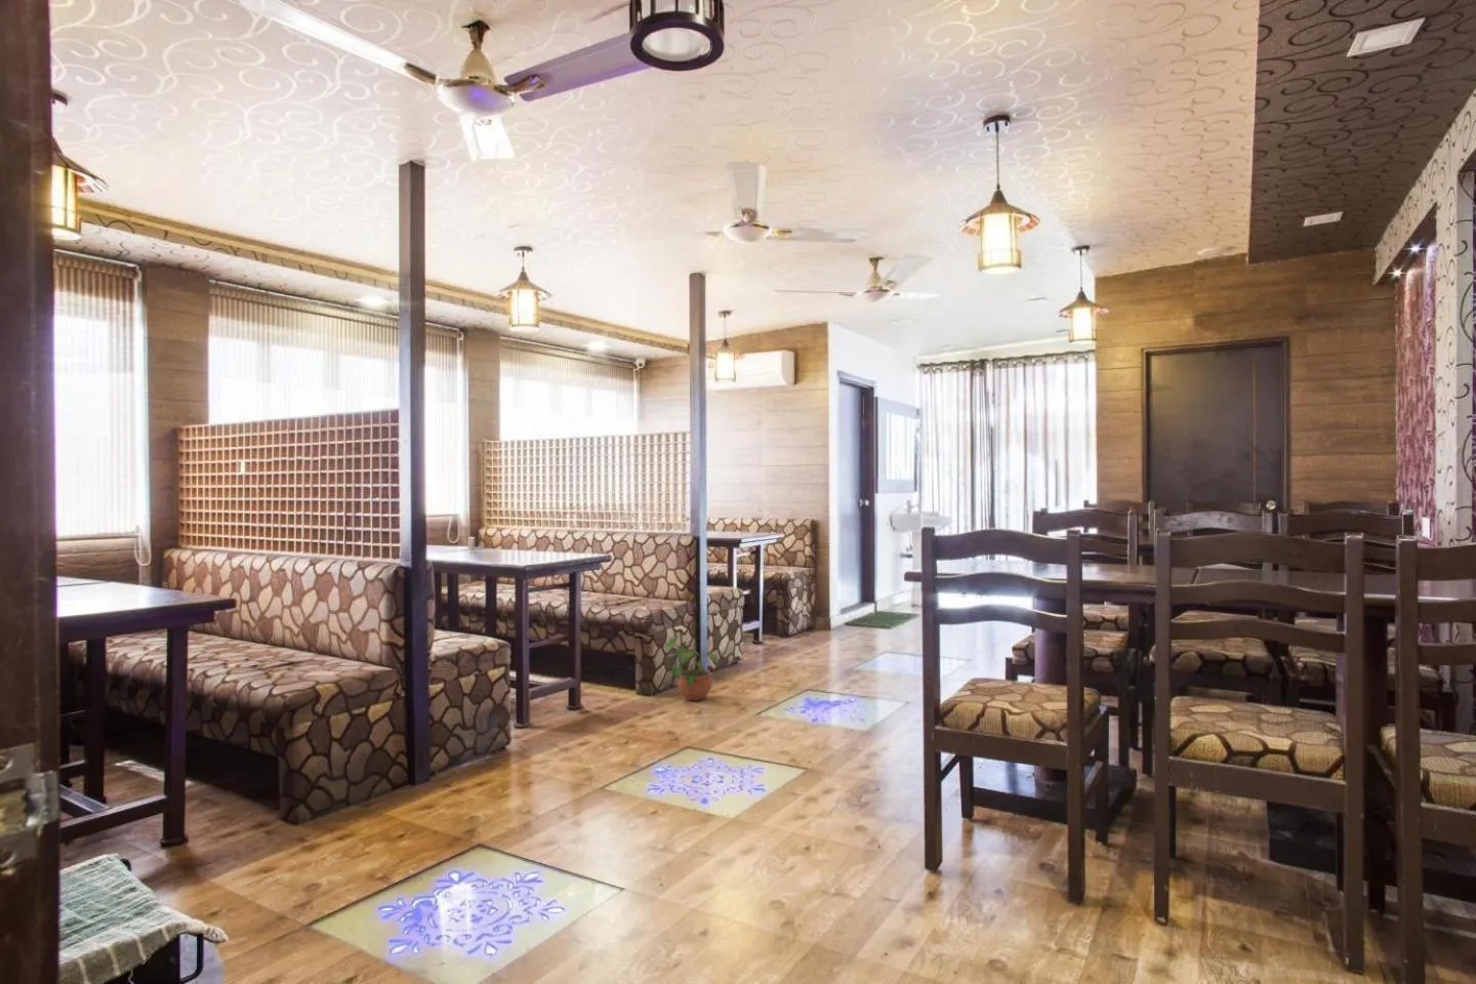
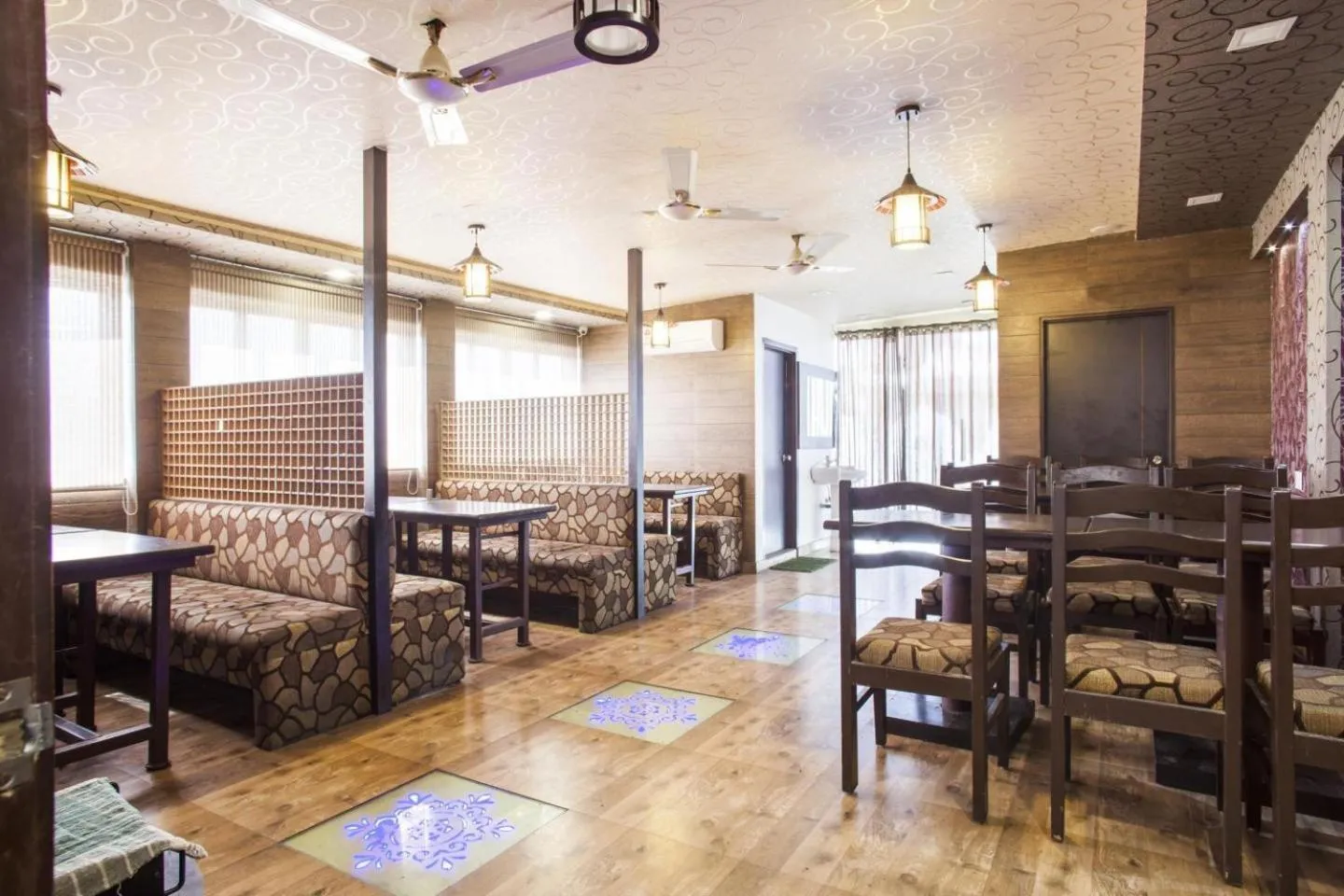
- potted plant (686, 667)
